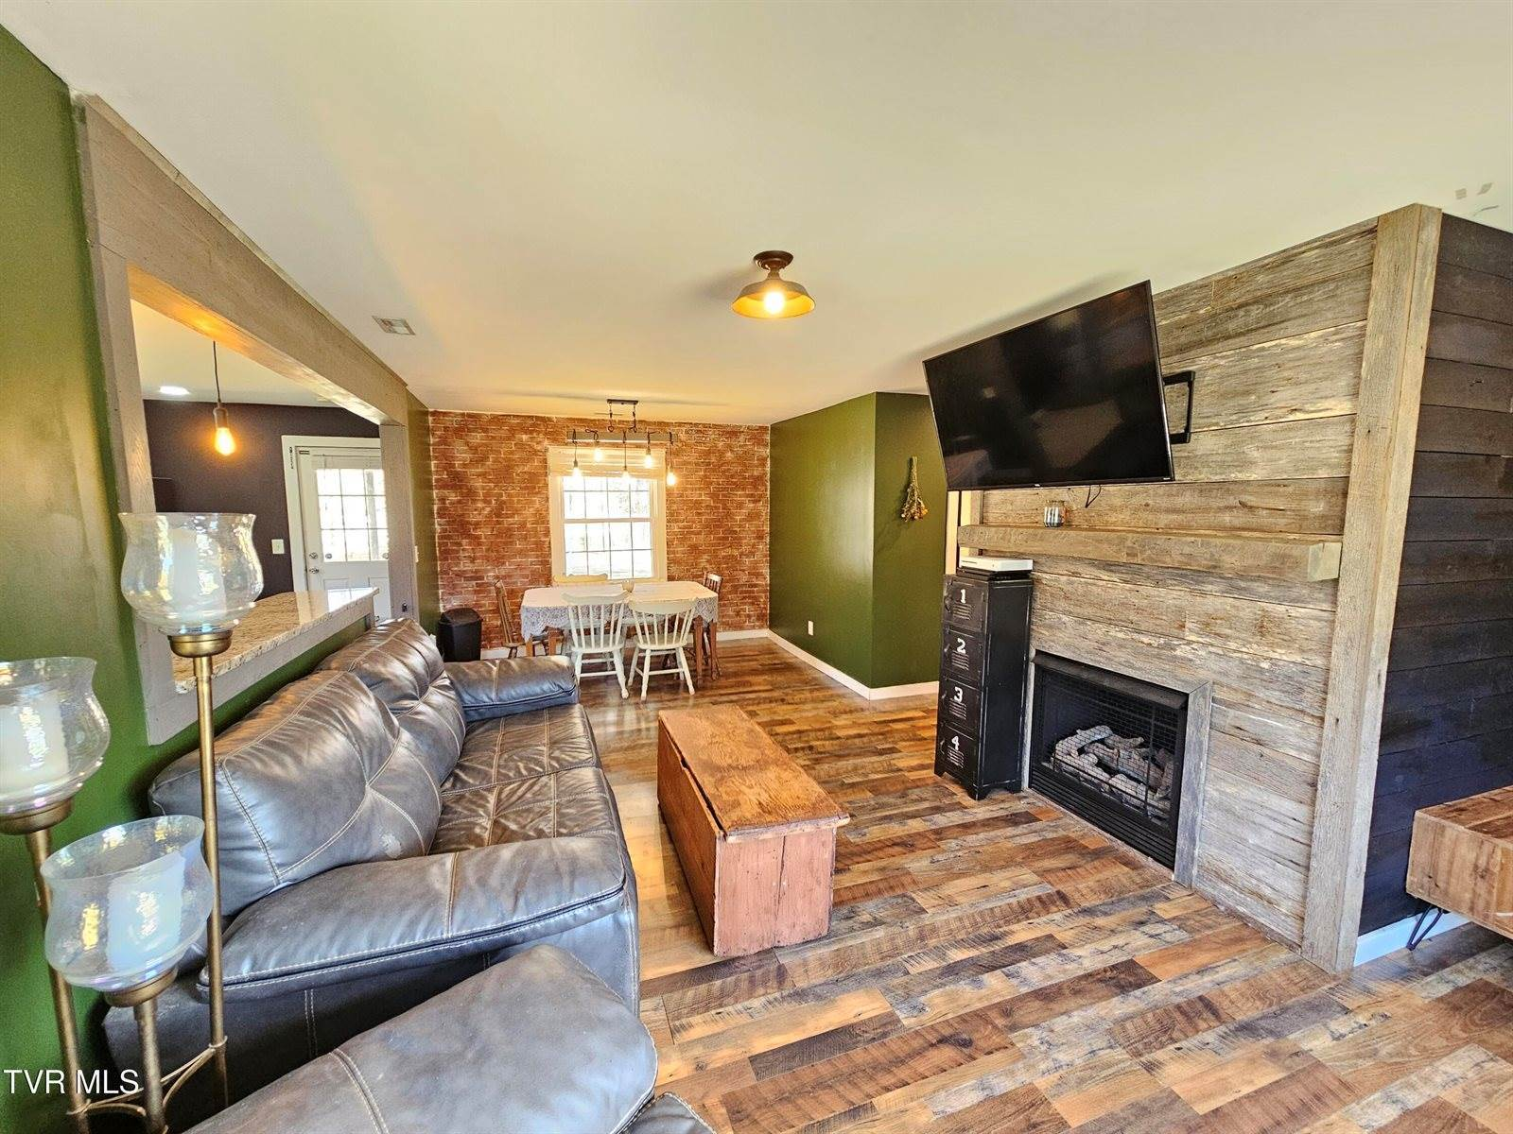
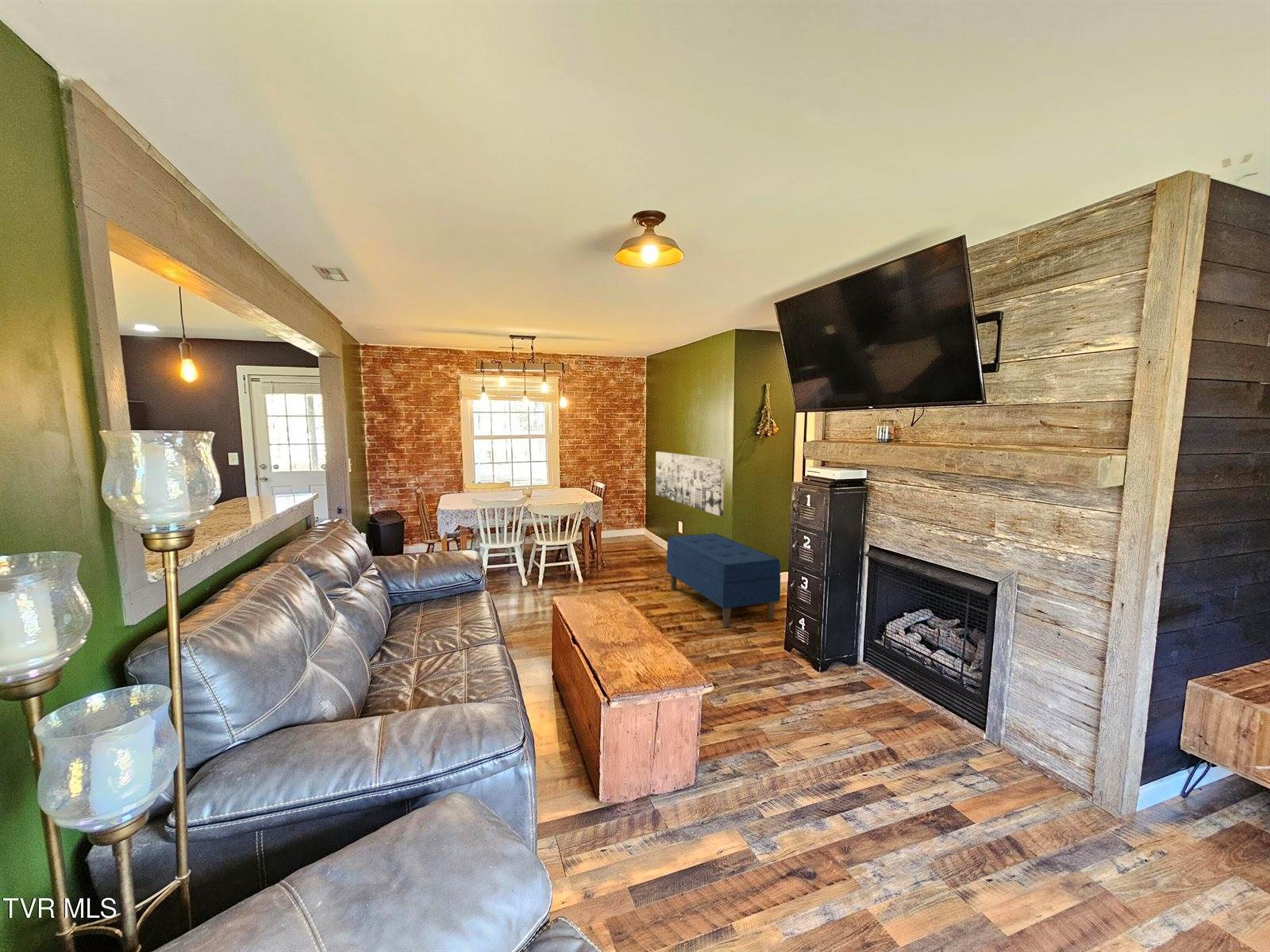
+ wall art (685, 479)
+ bench (718, 574)
